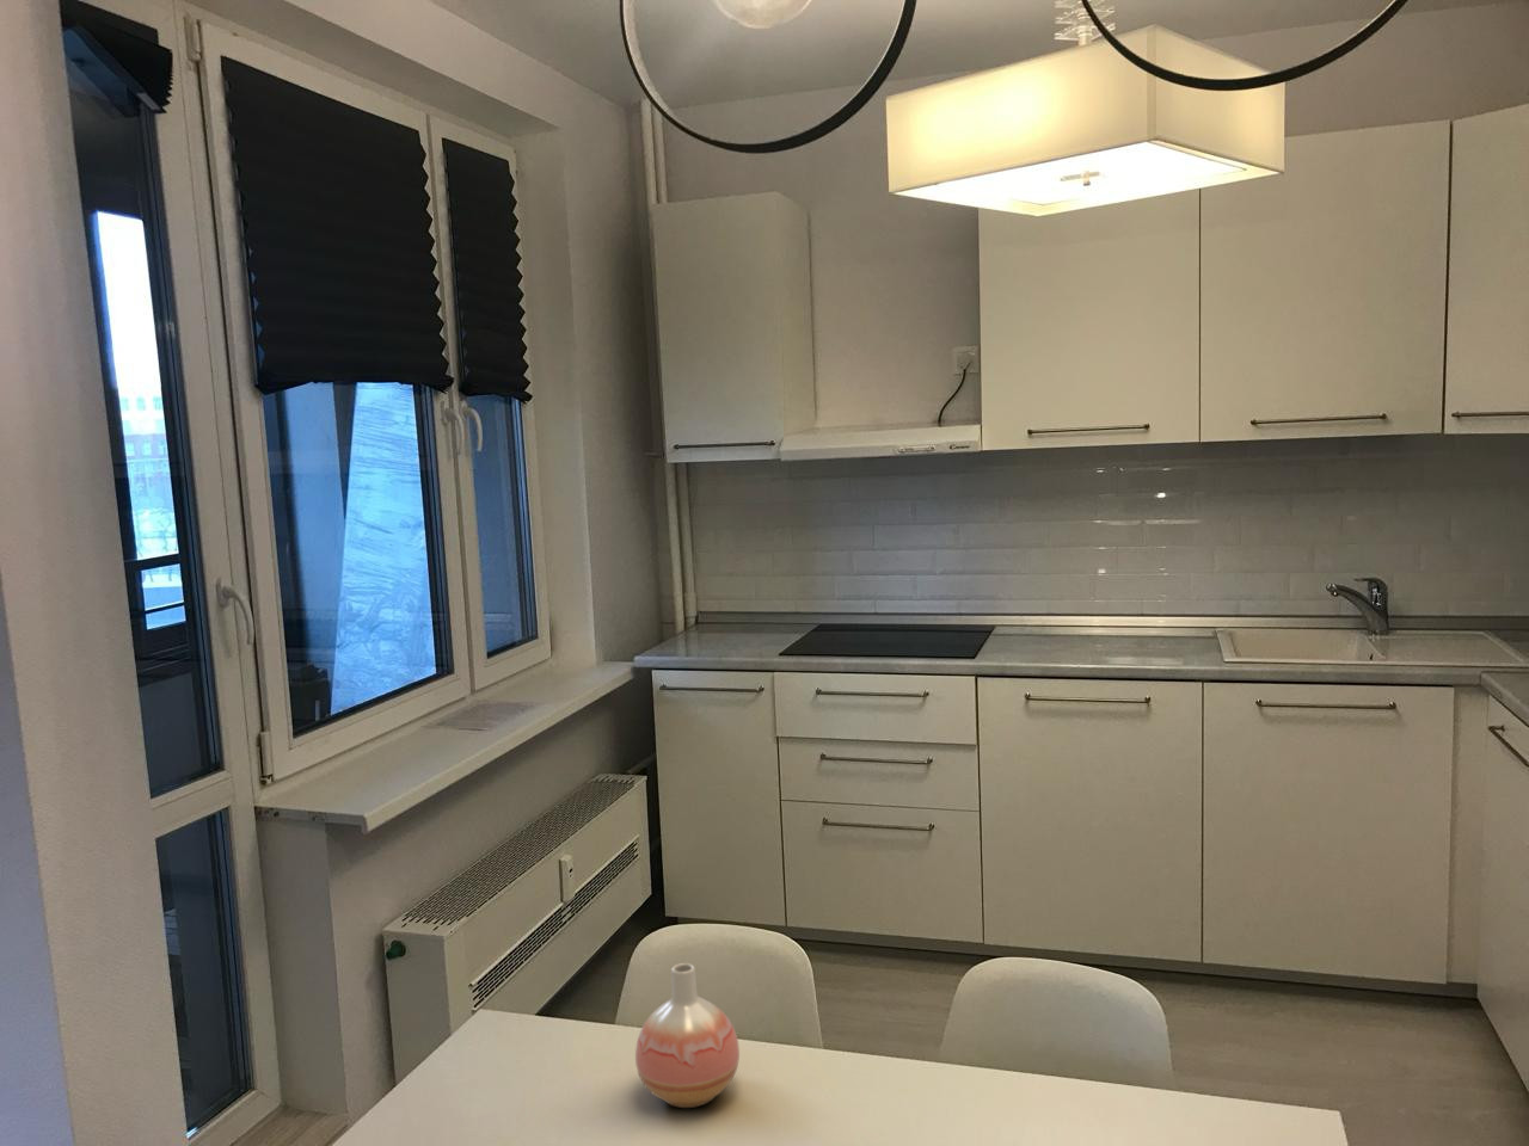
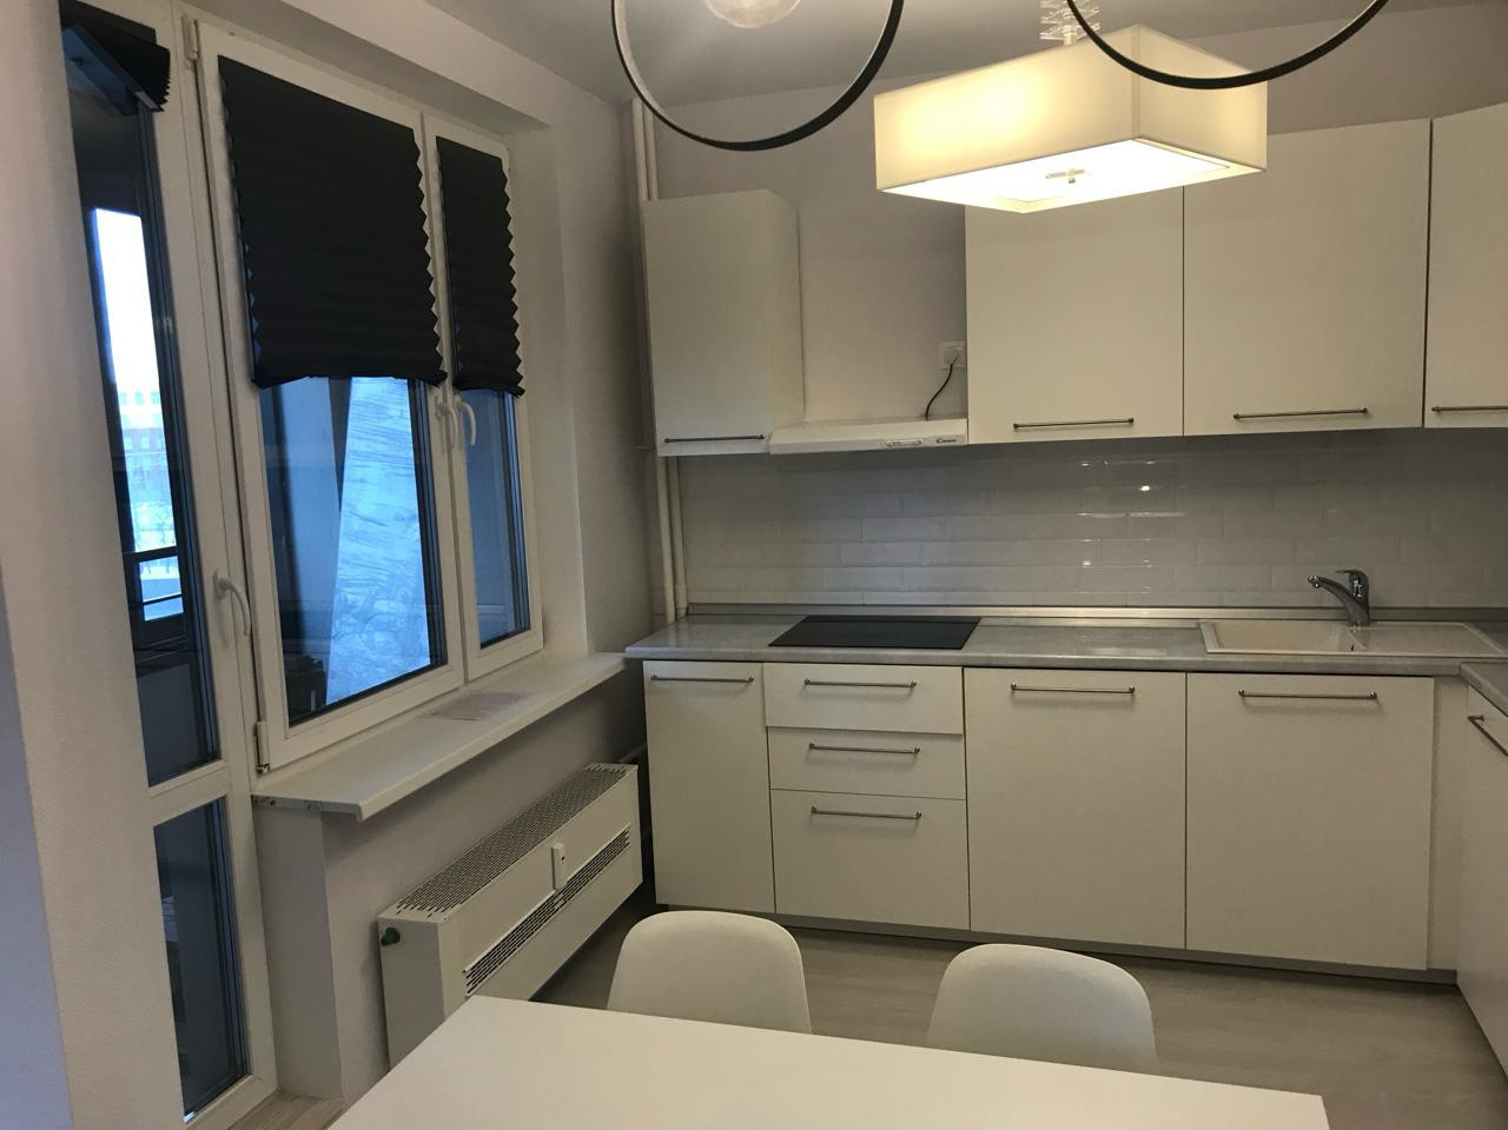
- vase (686, 1032)
